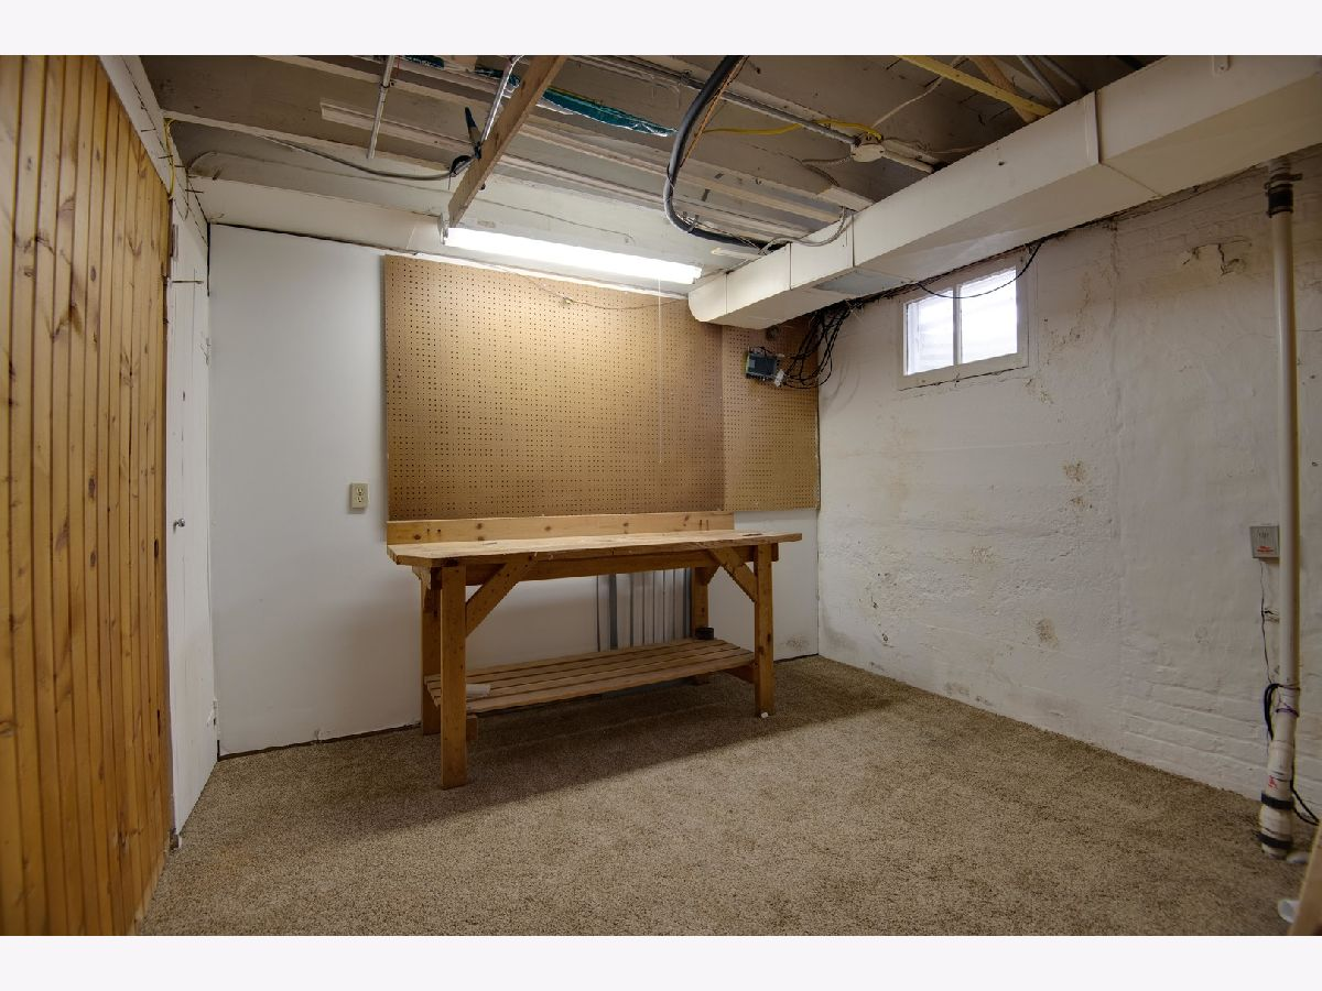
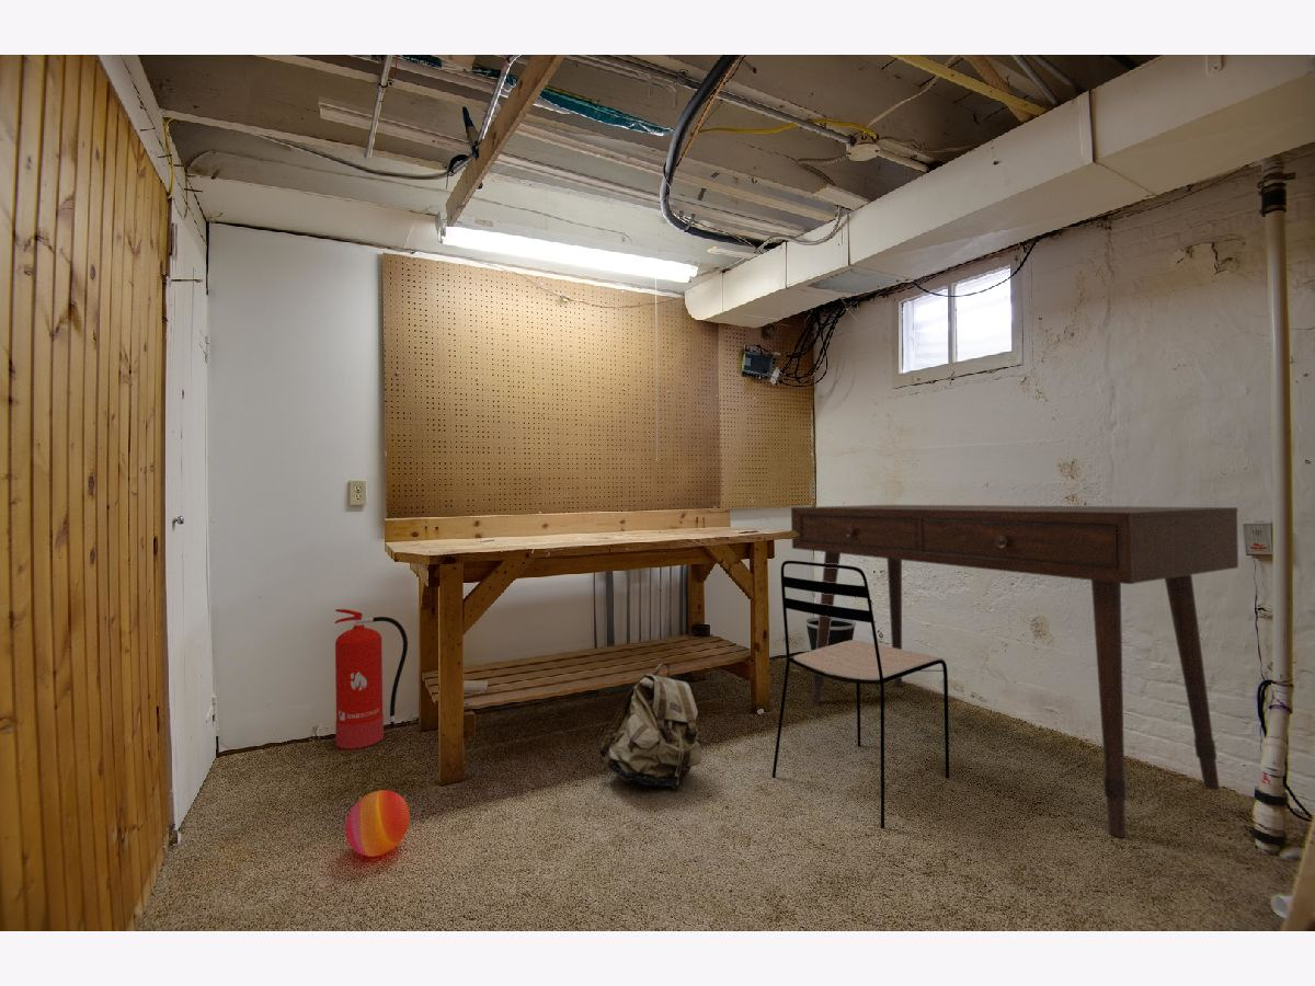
+ fire extinguisher (371, 672)
+ dining chair (861, 668)
+ backpack (648, 723)
+ ball (378, 822)
+ desk (976, 567)
+ wastebasket (831, 644)
